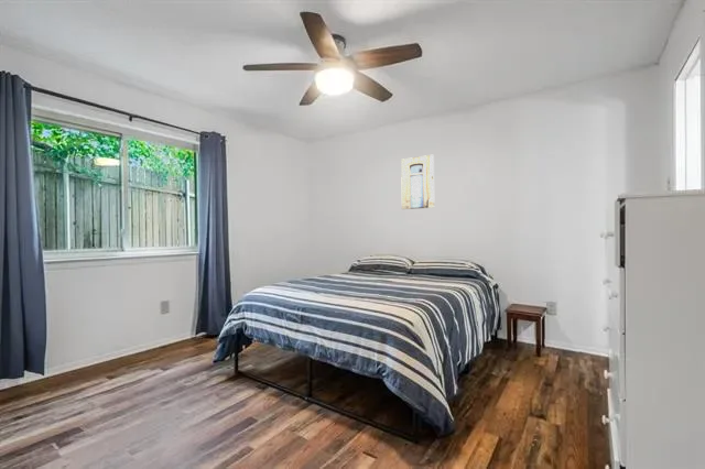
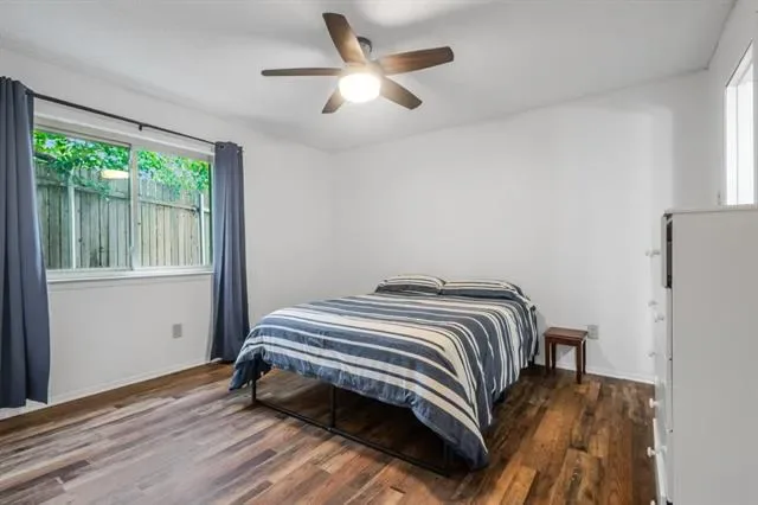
- wall art (416, 183)
